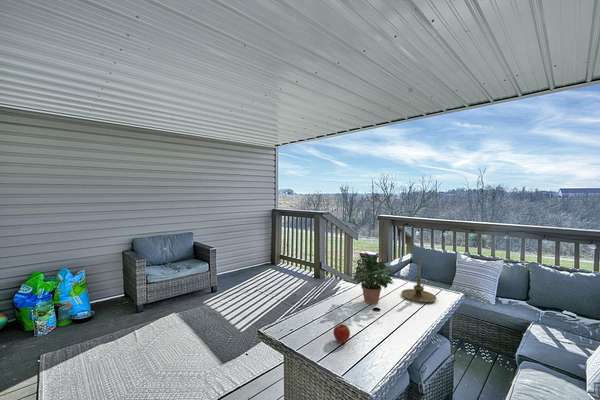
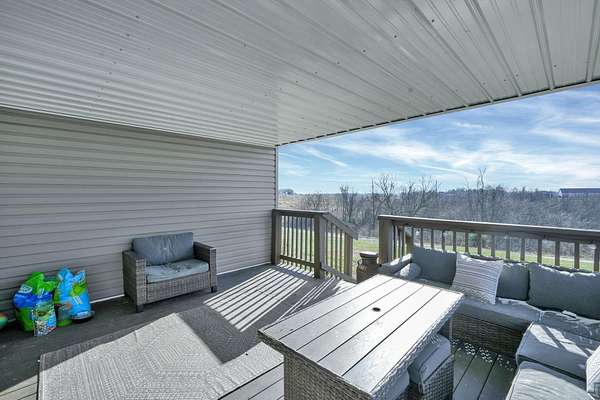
- apple (341, 331)
- candle holder (418, 279)
- potted plant (372, 279)
